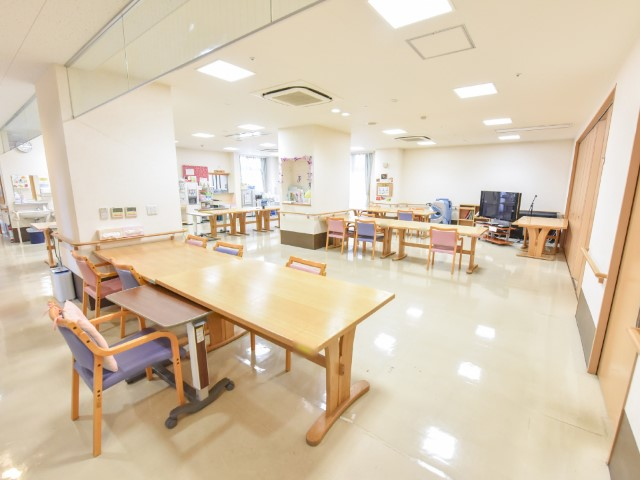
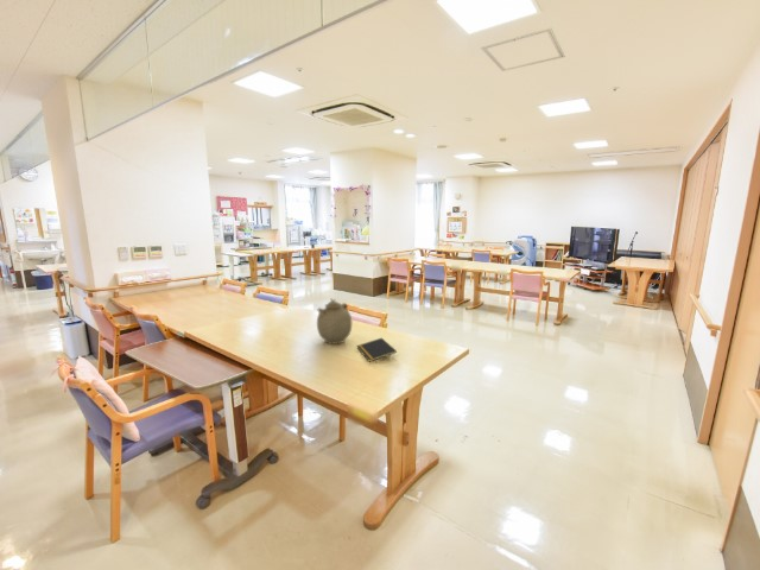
+ teapot (334, 319)
+ notepad (375, 348)
